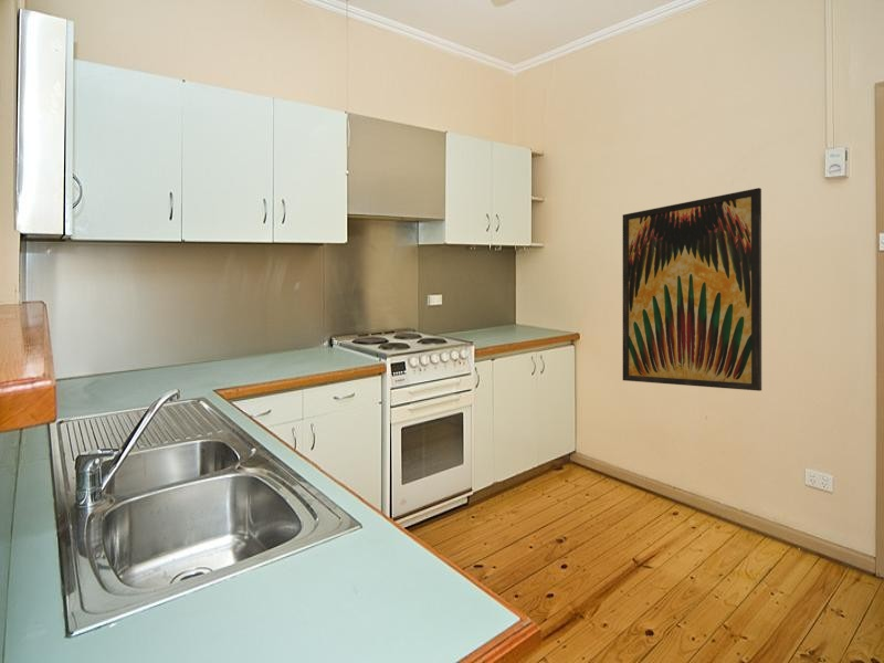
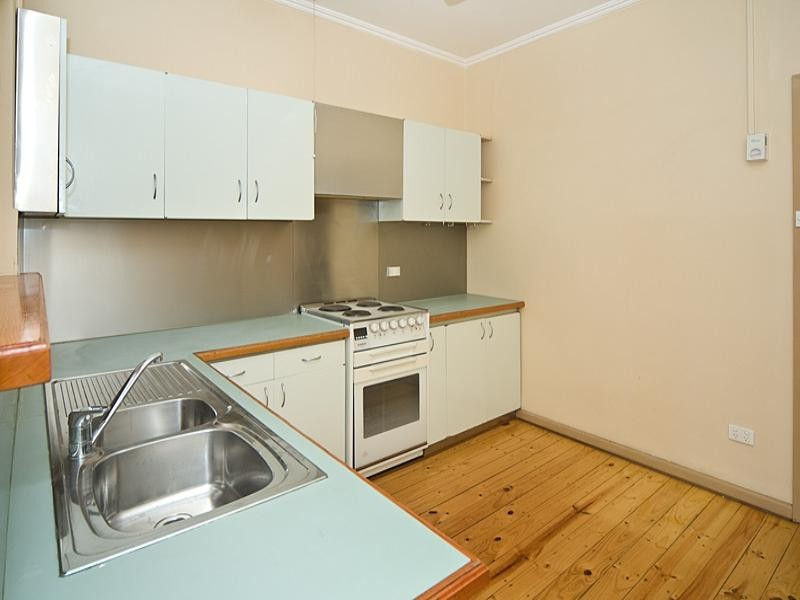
- wall art (685, 293)
